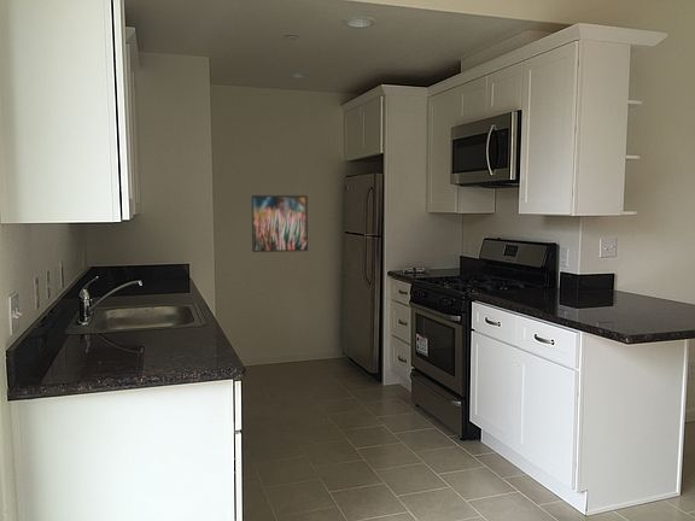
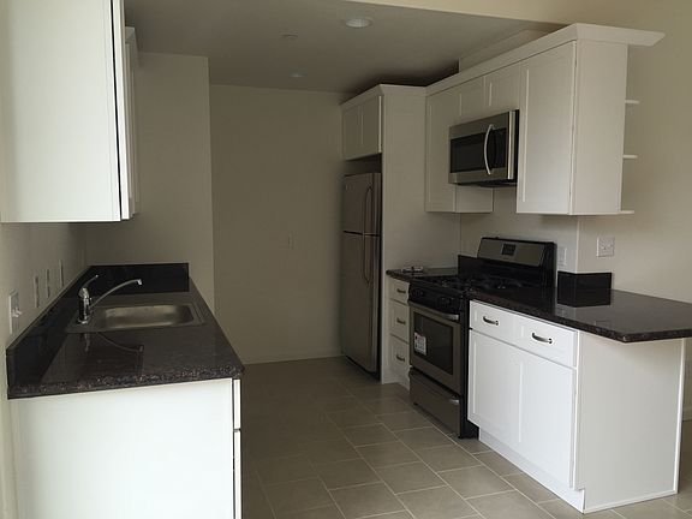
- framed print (280, 223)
